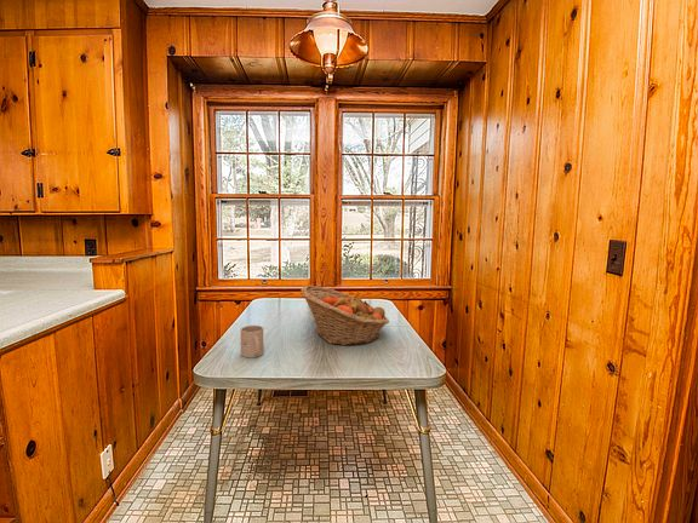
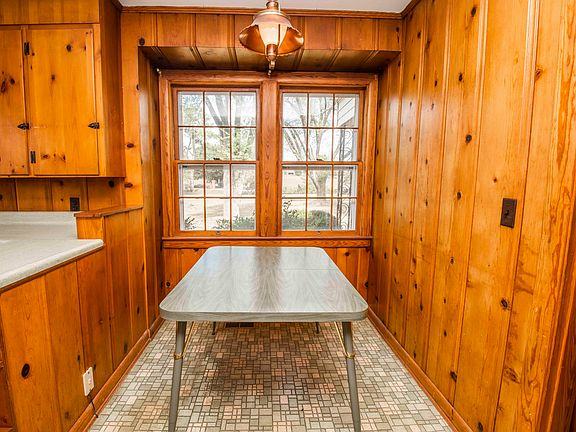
- mug (252, 341)
- fruit basket (343, 311)
